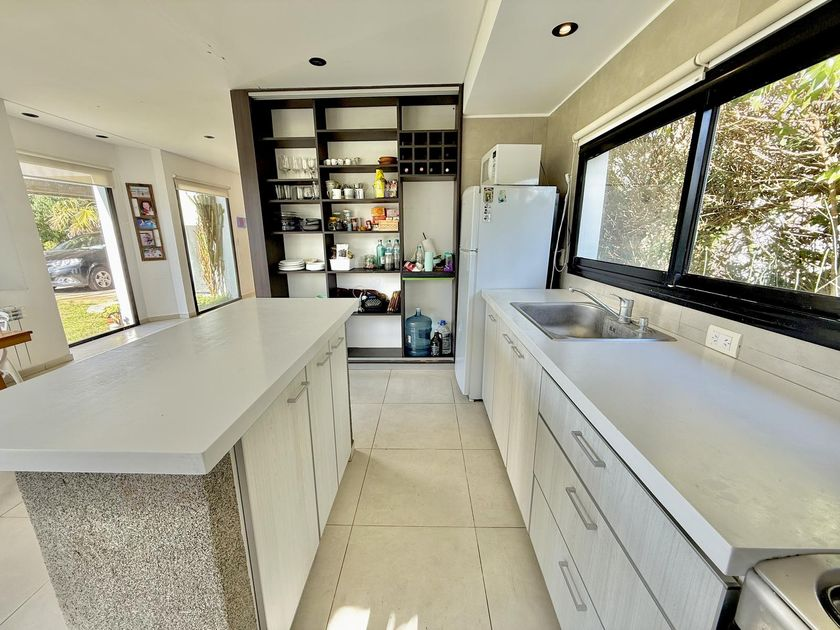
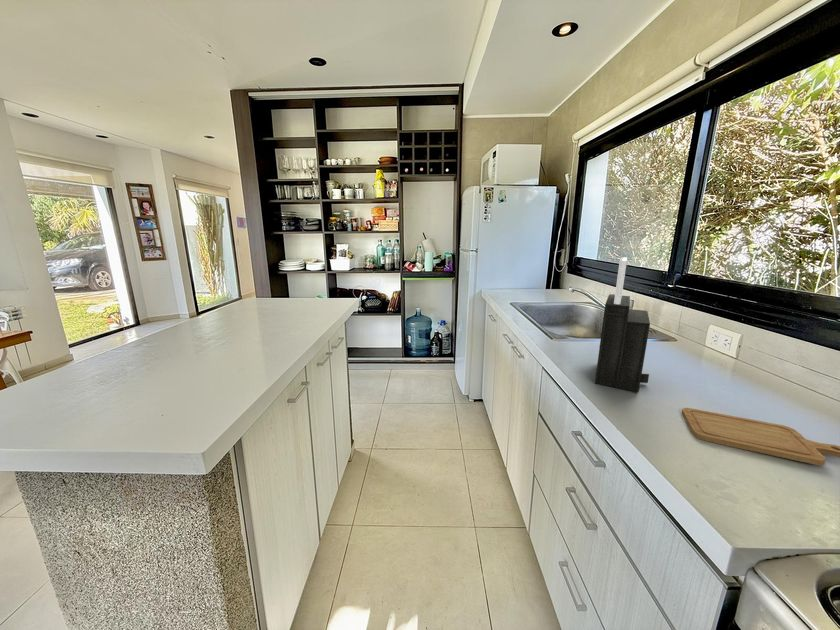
+ knife block (630, 320)
+ chopping board (760, 435)
